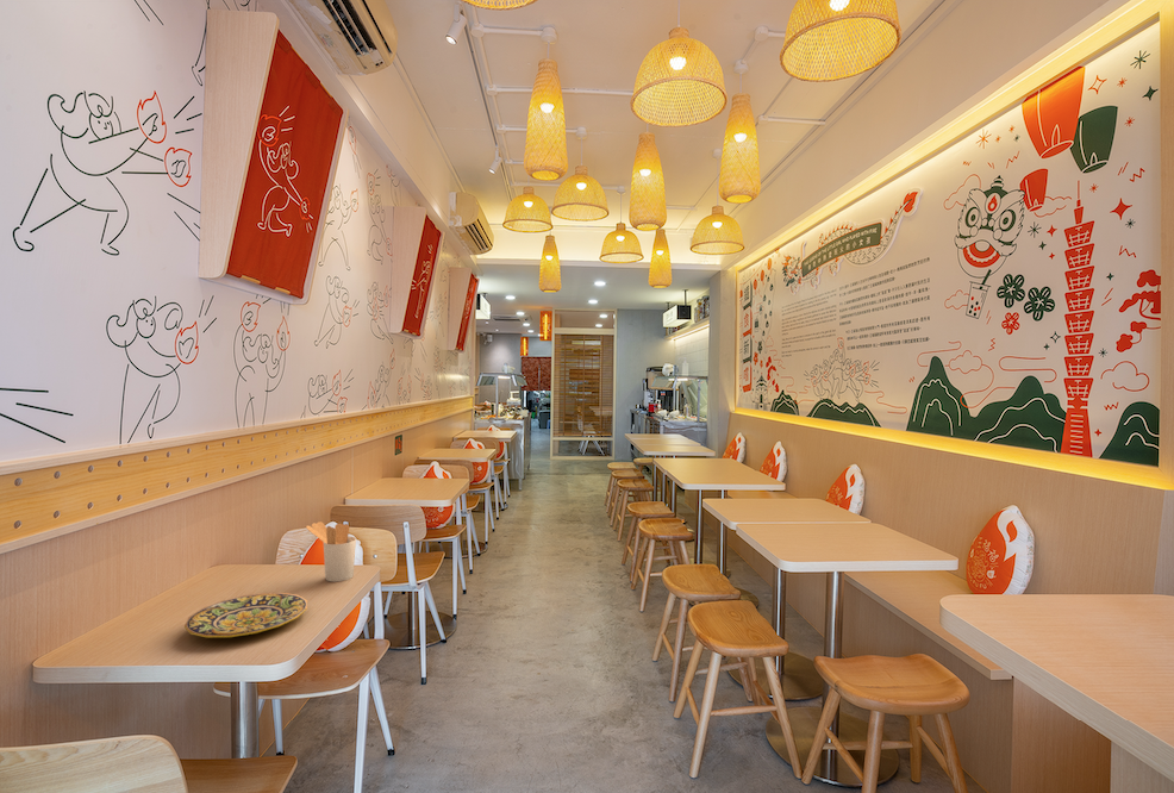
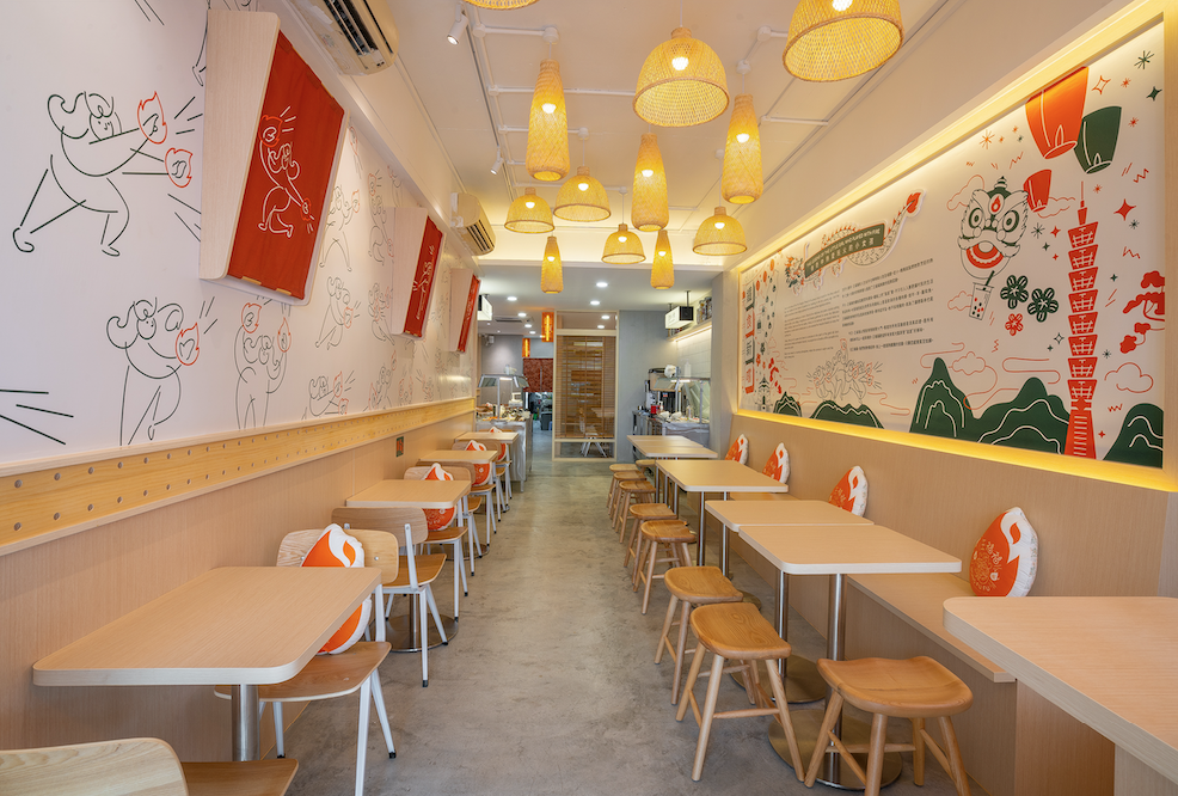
- plate (249, 617)
- utensil holder (331, 549)
